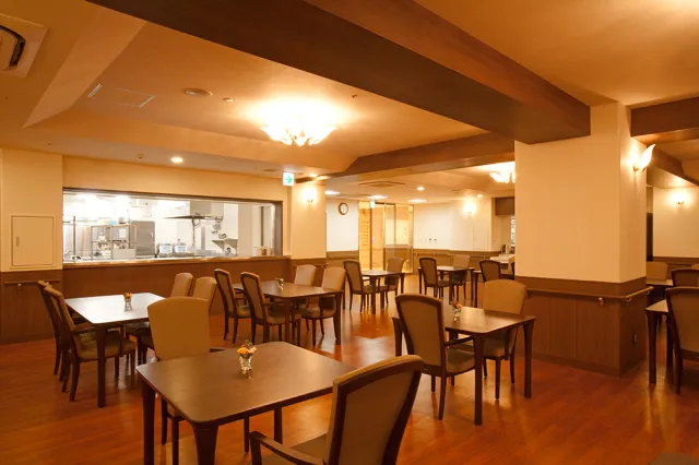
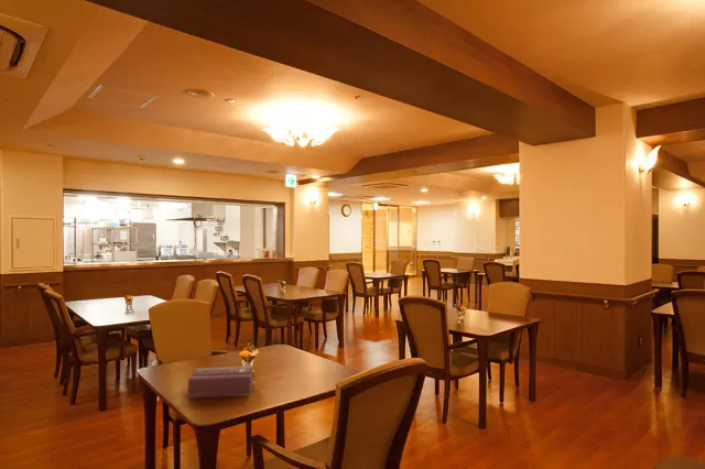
+ tissue box (221, 381)
